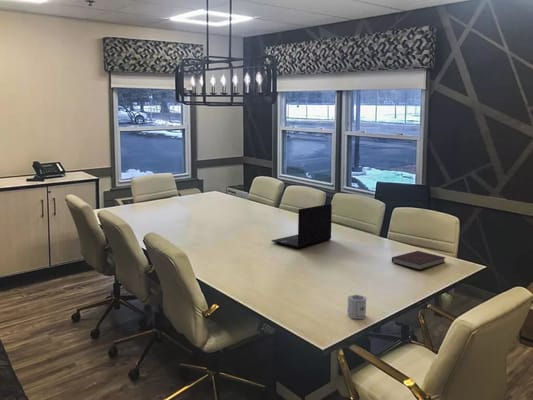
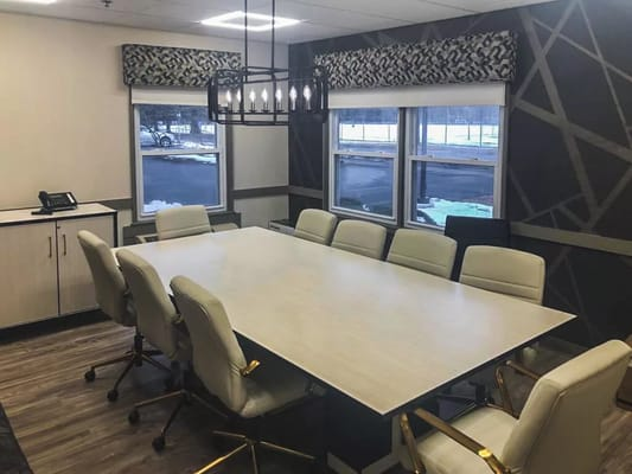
- laptop (301, 222)
- cup (355, 306)
- notebook (418, 259)
